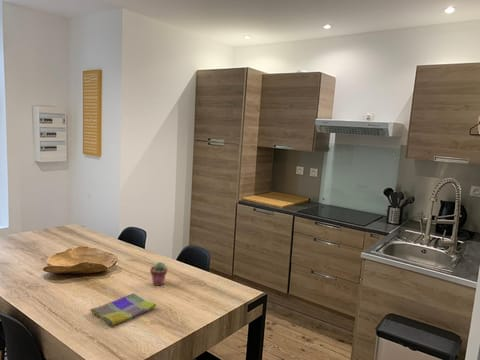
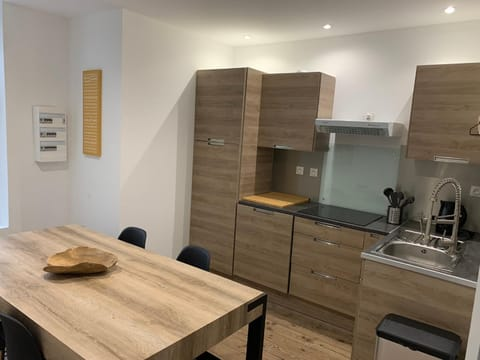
- dish towel (123, 308)
- potted succulent (158, 272)
